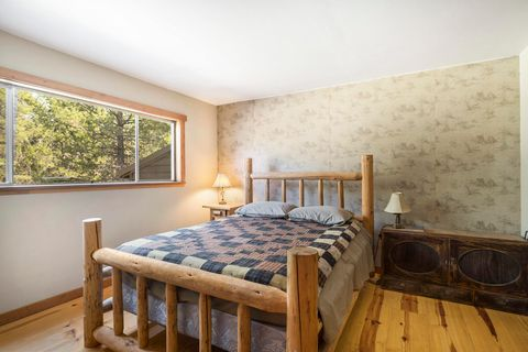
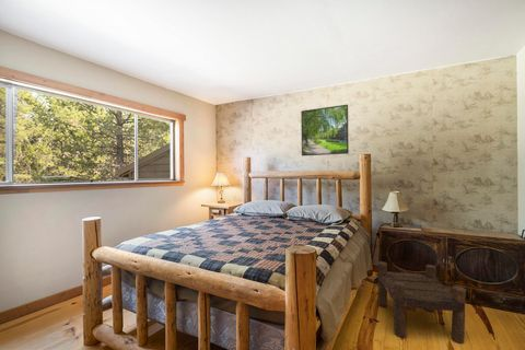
+ stool (416, 296)
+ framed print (324, 131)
